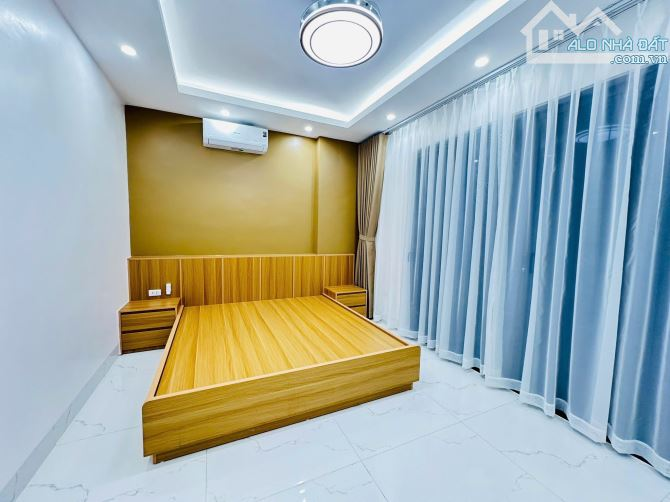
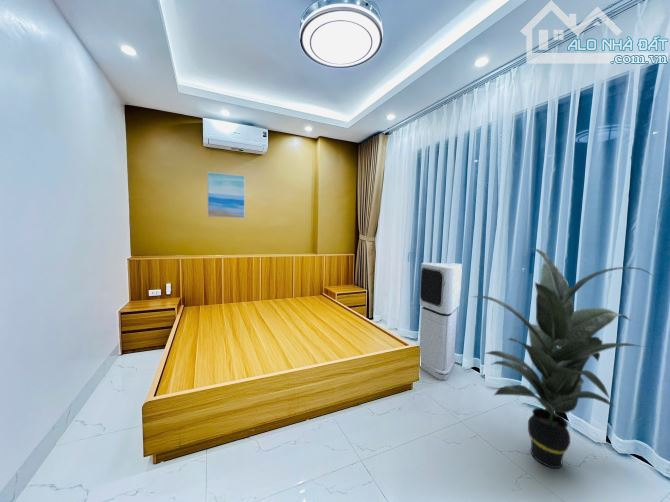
+ wall art (226, 195)
+ air purifier (443, 317)
+ indoor plant (549, 352)
